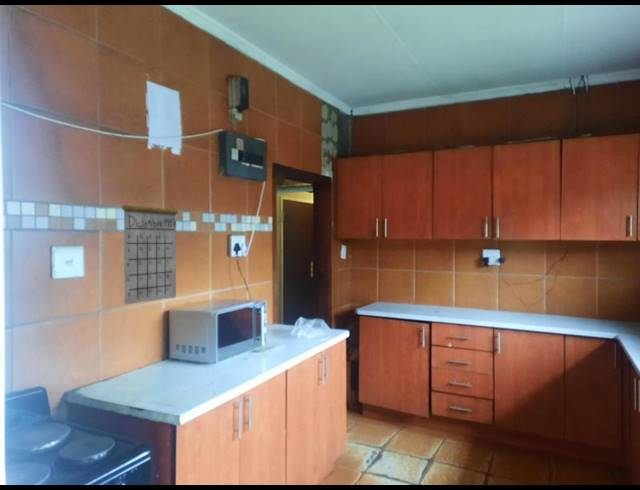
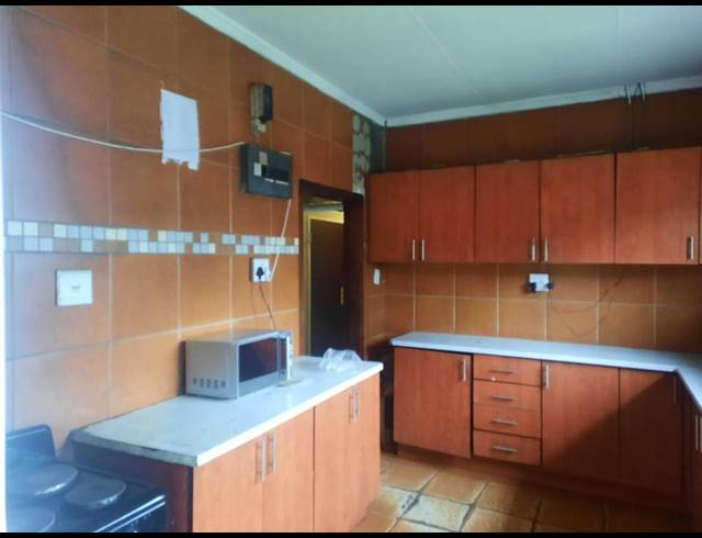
- calendar (151, 243)
